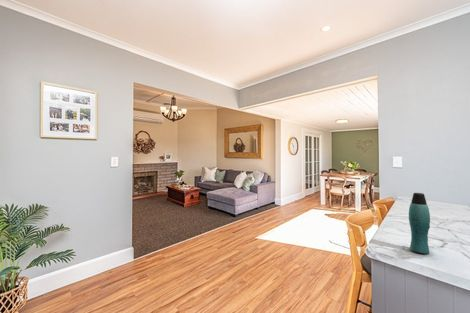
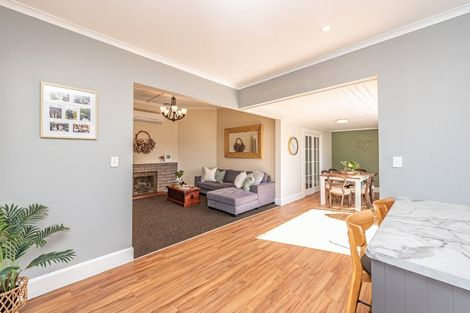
- bottle (419, 222)
